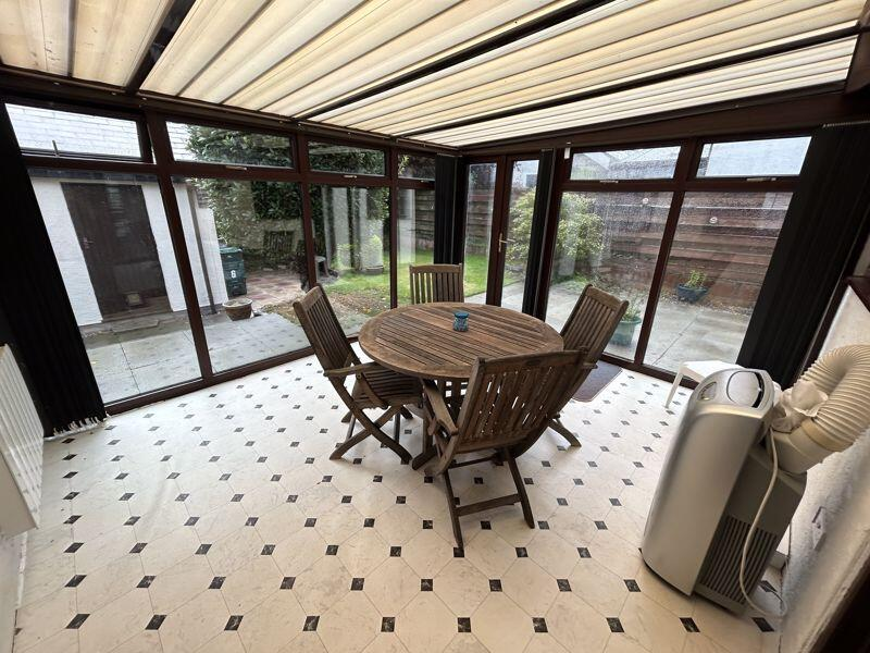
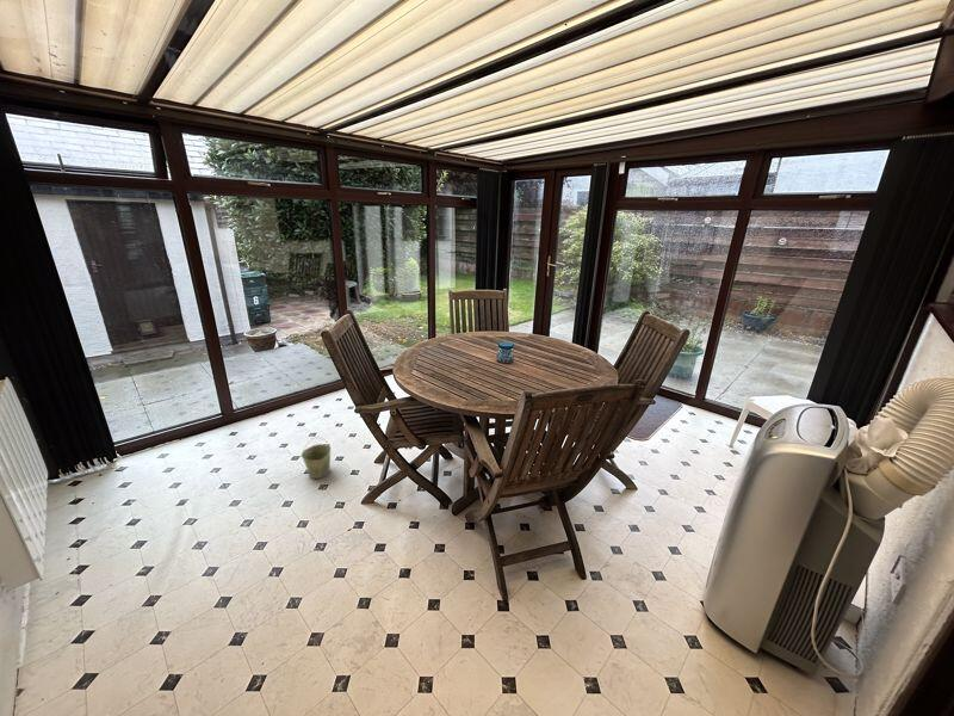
+ bucket (316, 455)
